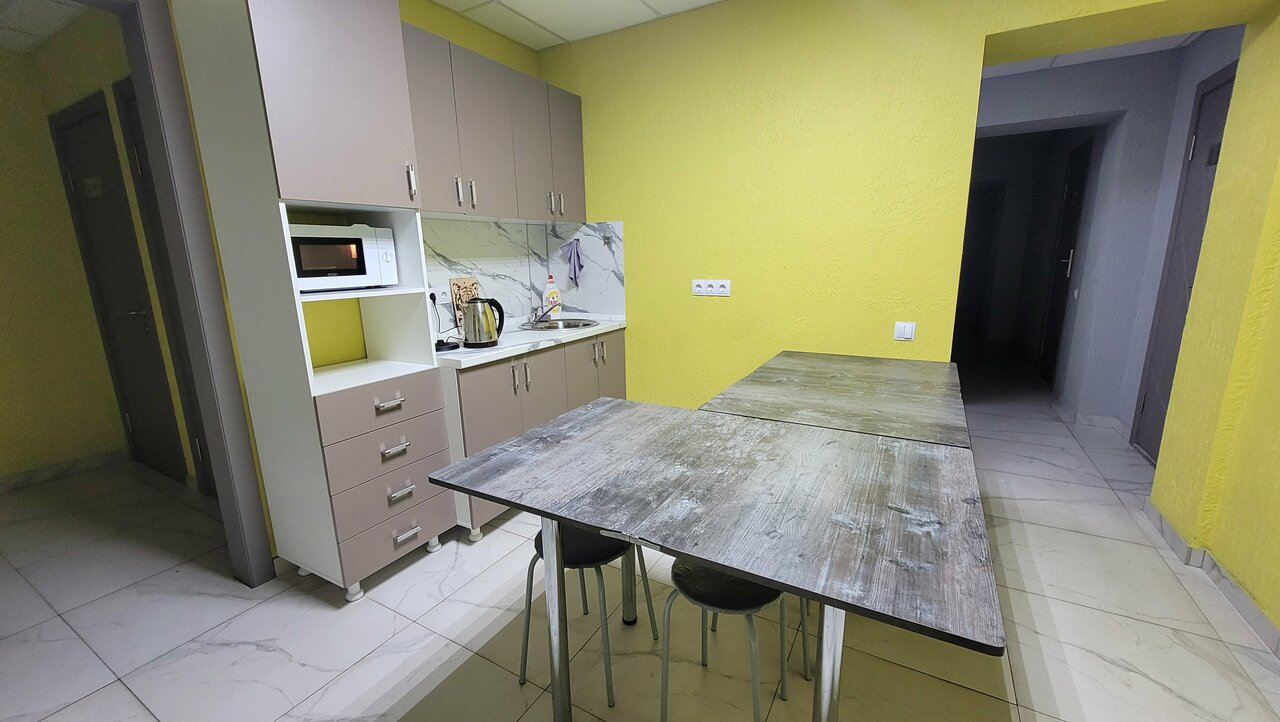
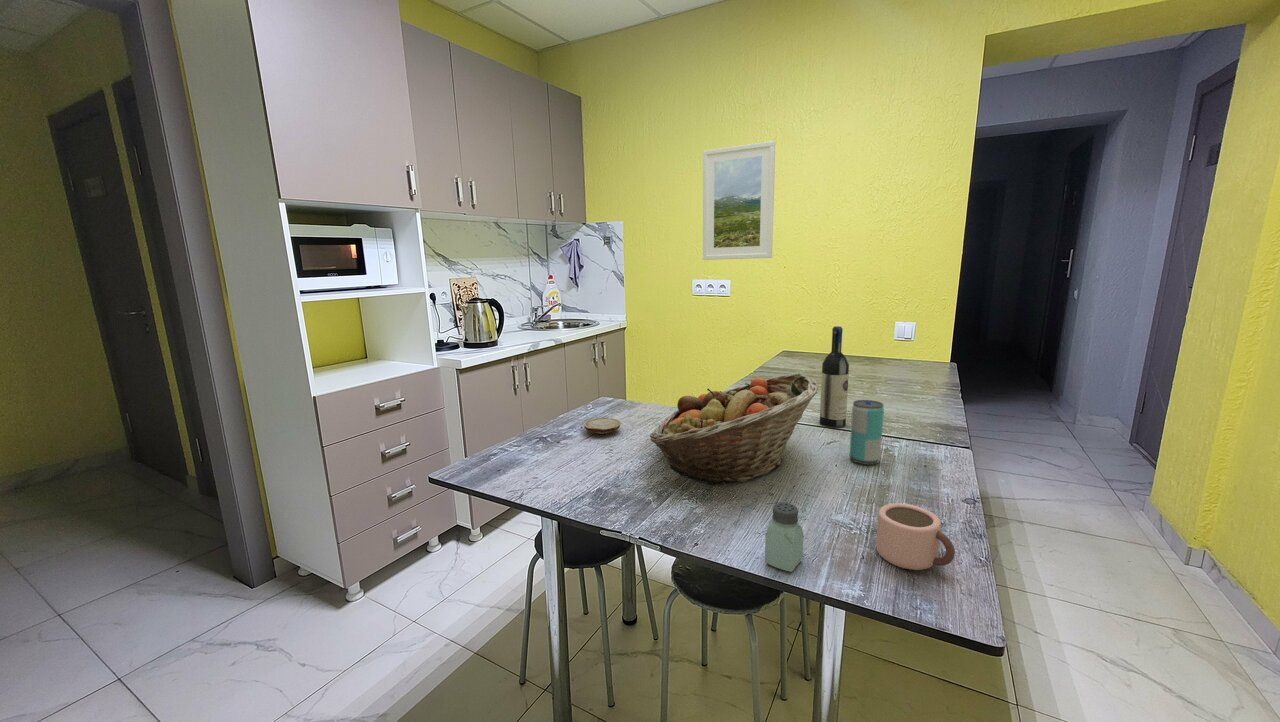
+ beverage can (866, 431)
+ saltshaker (784, 534)
+ fruit basket (734, 419)
+ mug (915, 539)
+ wood slice (602, 426)
+ wine bottle (835, 375)
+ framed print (737, 203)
